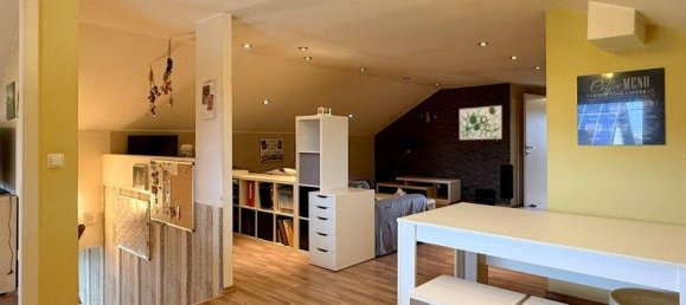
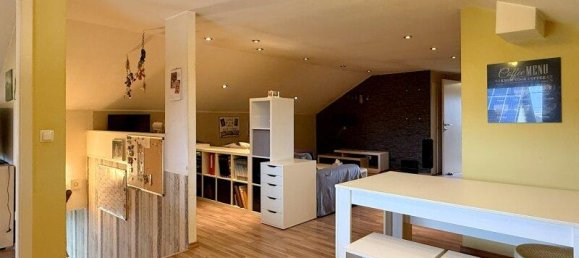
- wall art (479, 123)
